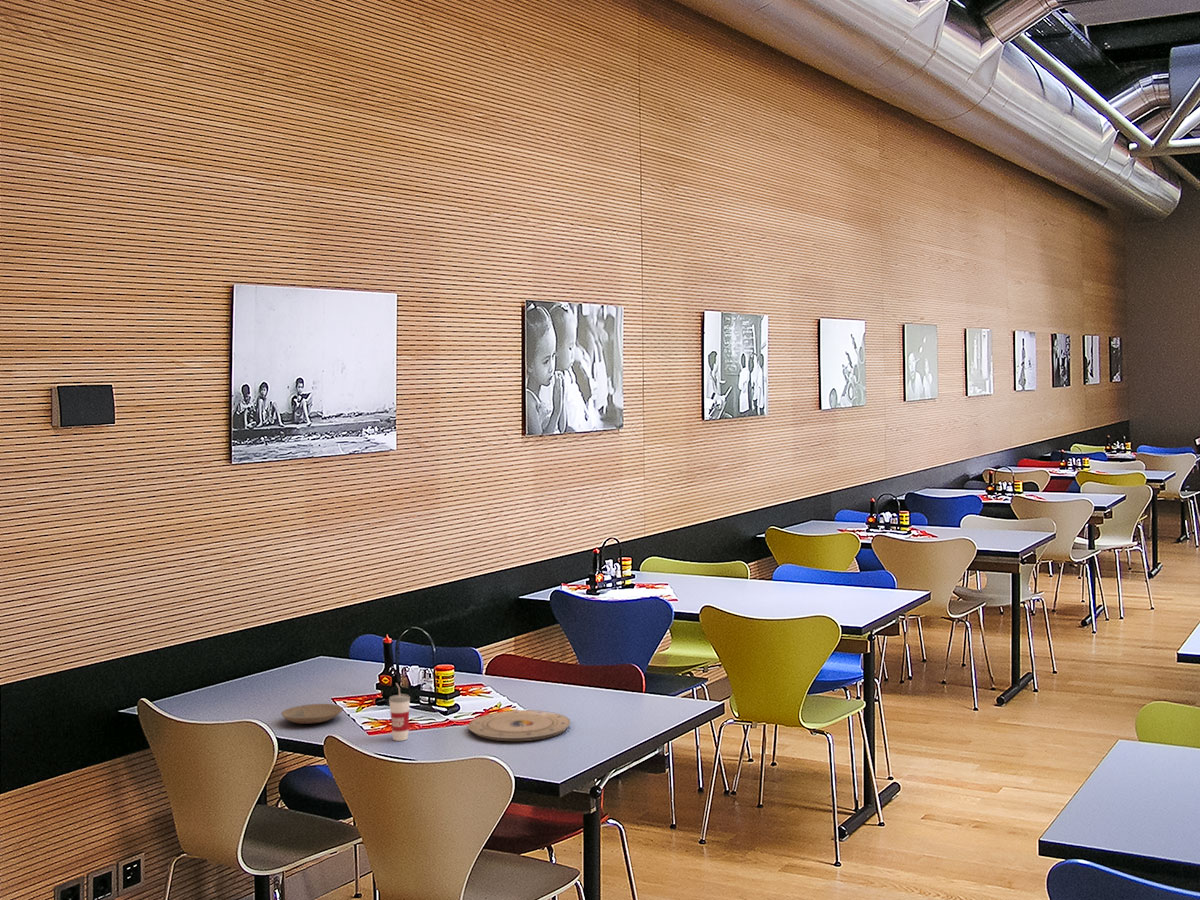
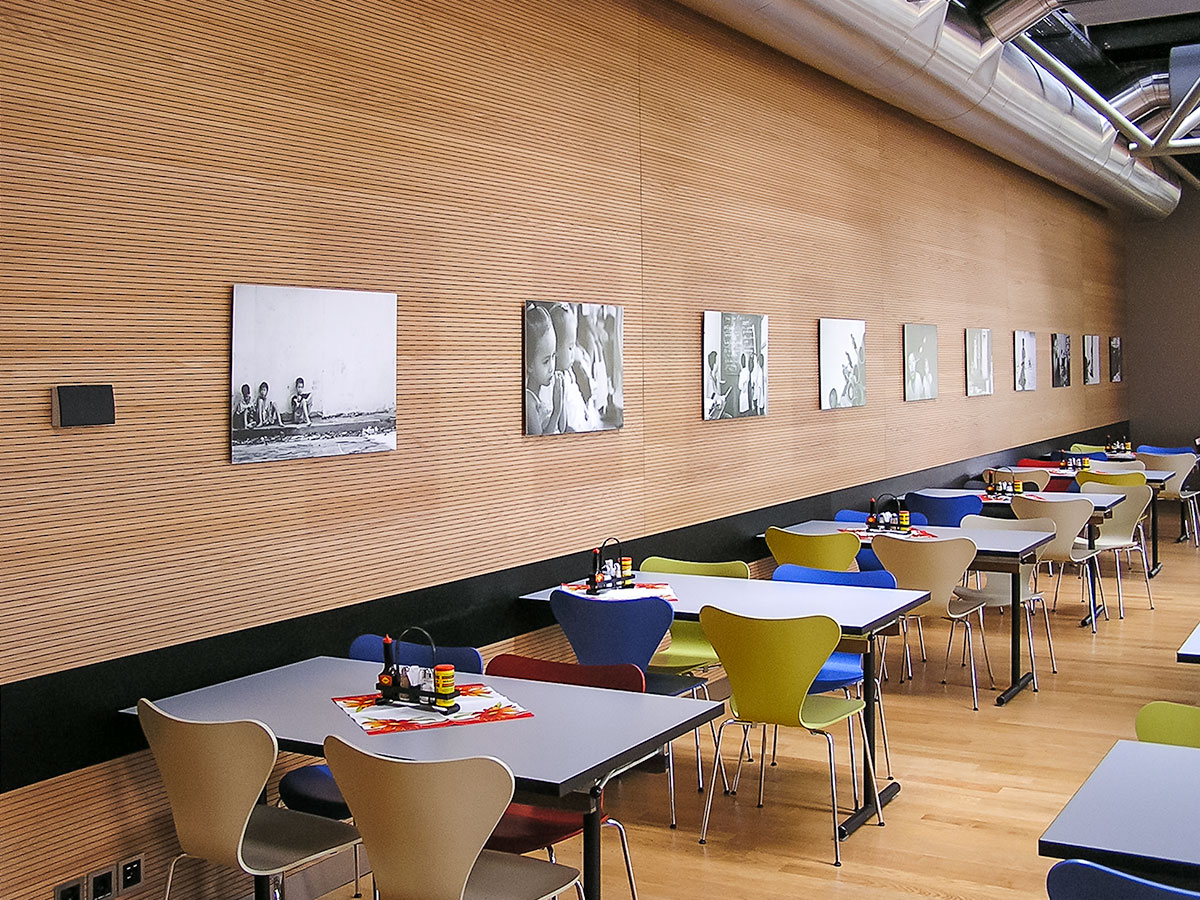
- plate (519, 726)
- plate (312, 715)
- cup (399, 710)
